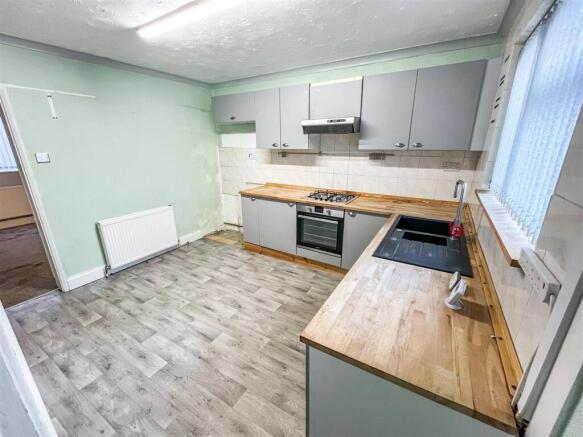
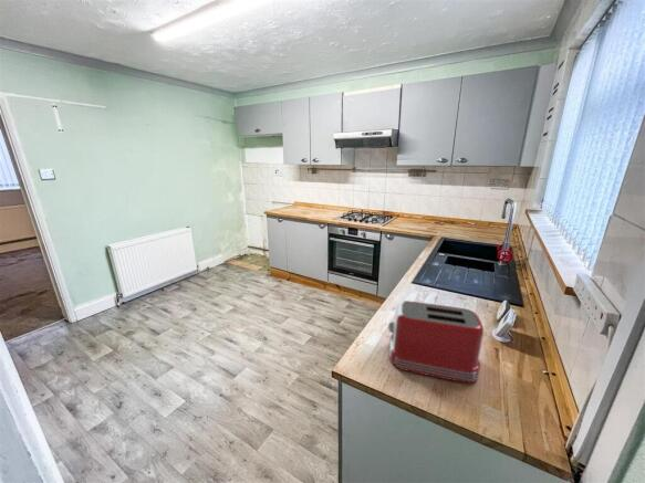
+ toaster (434, 337)
